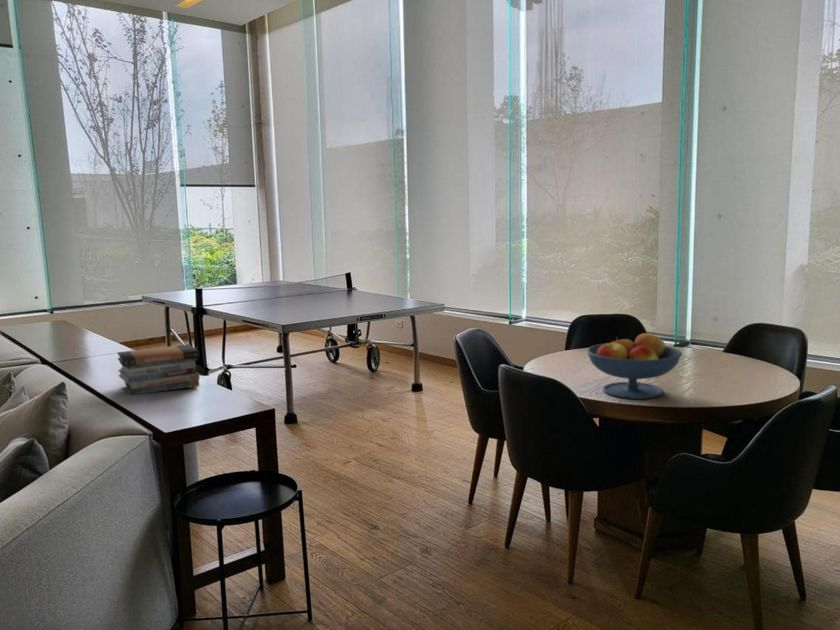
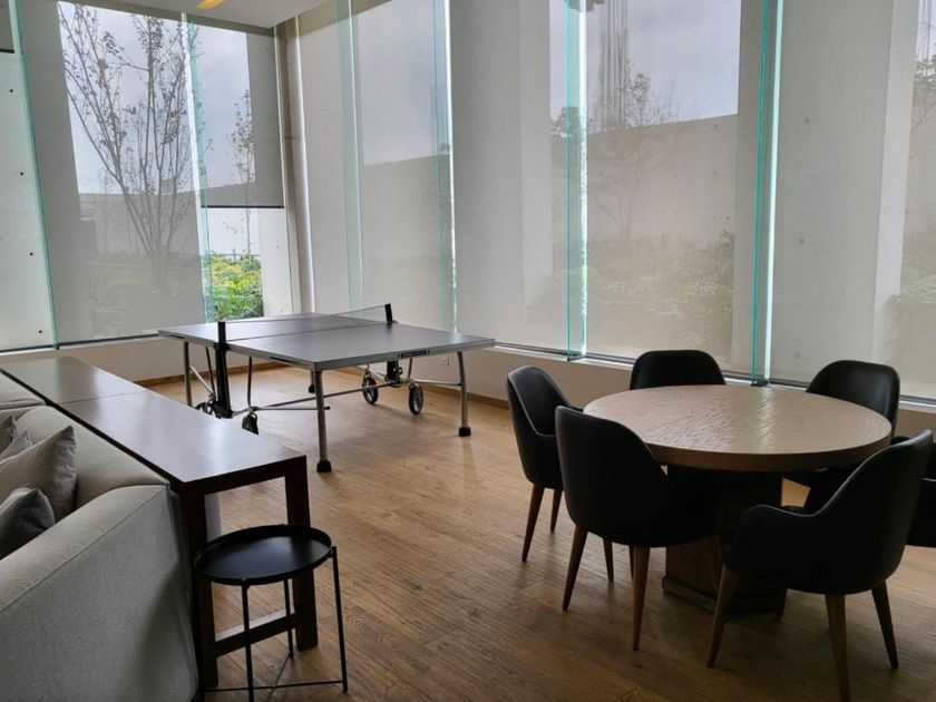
- book stack (158, 369)
- fruit bowl (633, 363)
